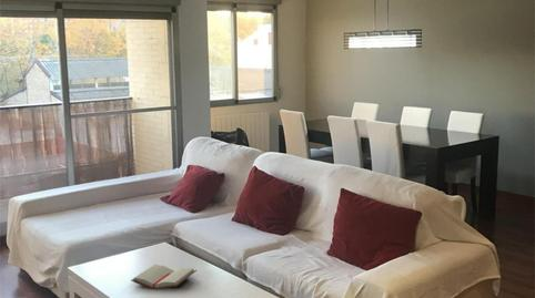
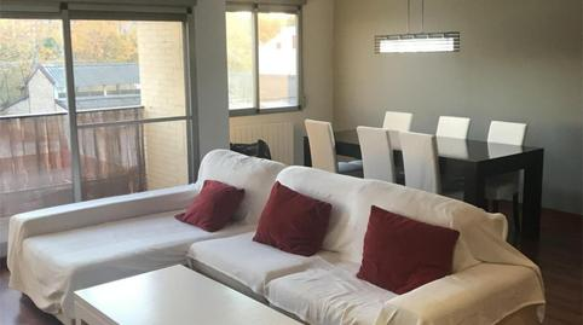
- paperback book (164, 277)
